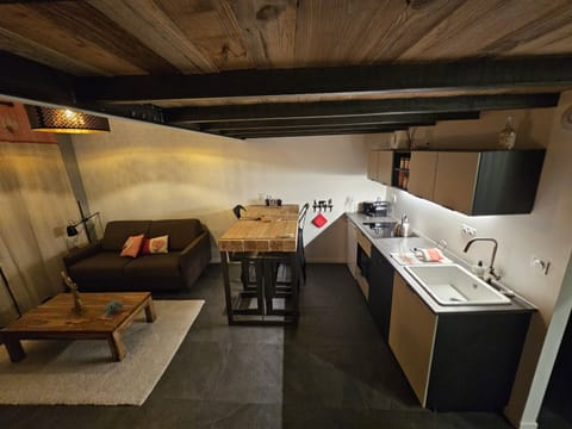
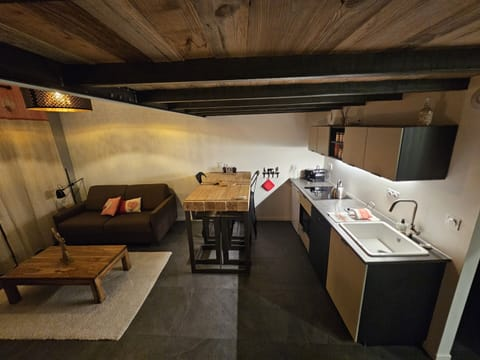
- succulent plant (112, 306)
